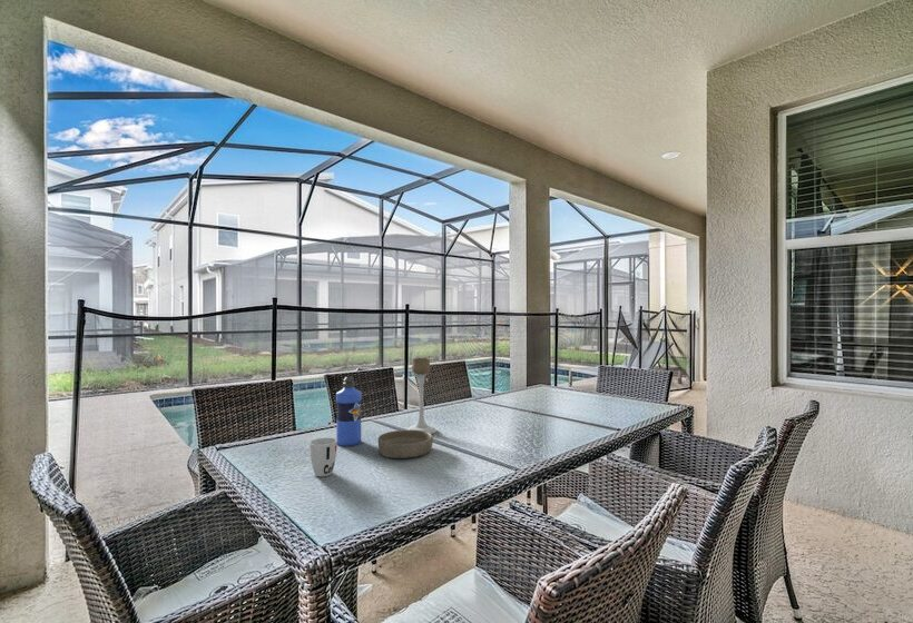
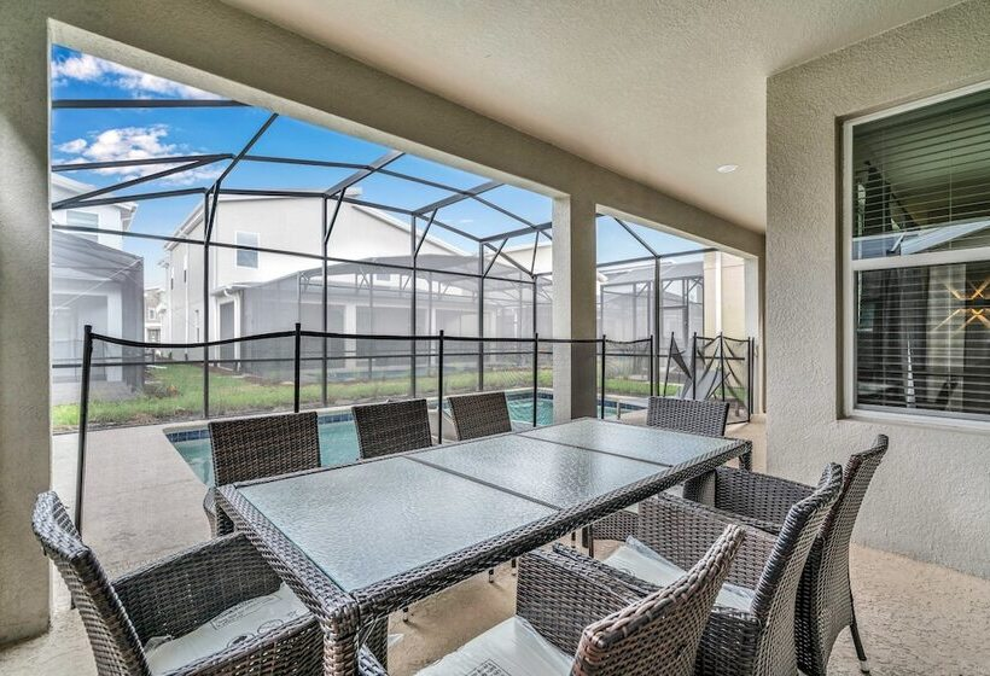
- cup (323, 457)
- water bottle (348, 409)
- bowl (405, 443)
- candle holder (421, 395)
